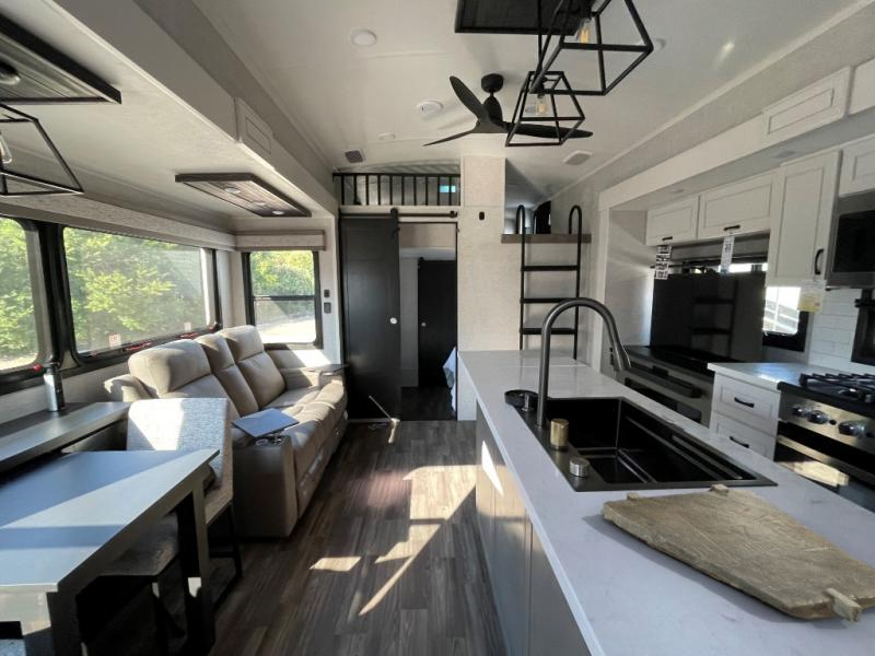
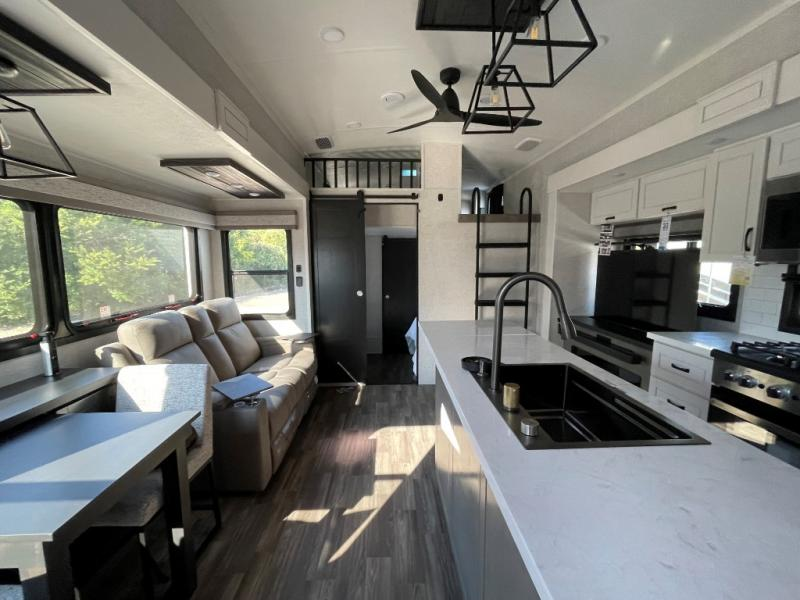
- cutting board (733, 541)
